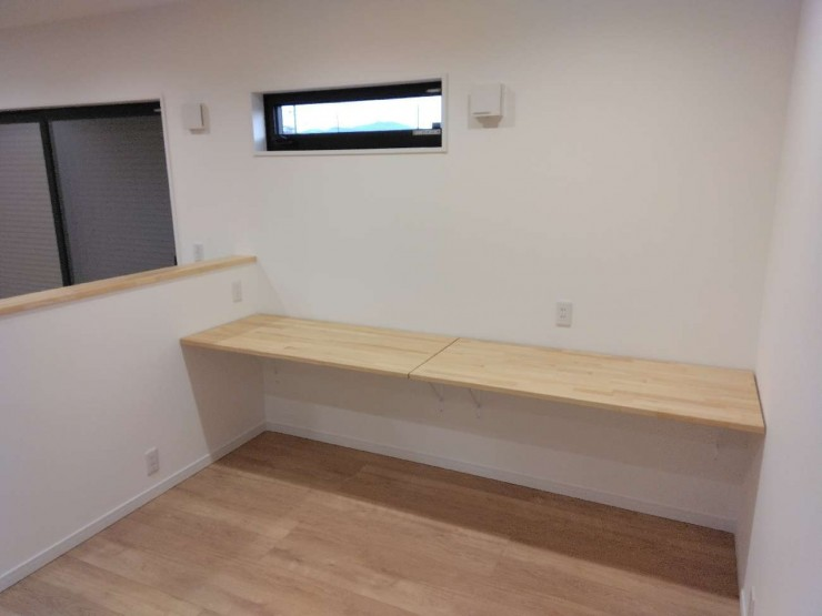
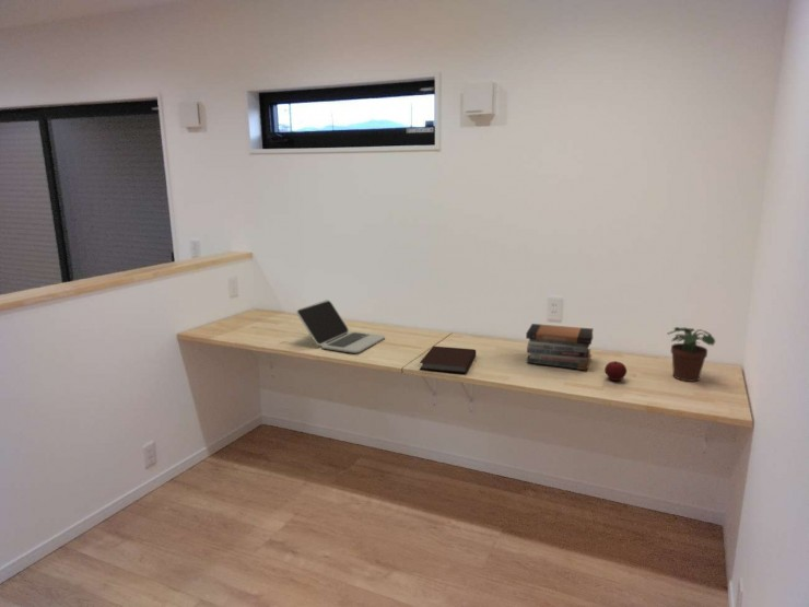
+ book stack (559, 346)
+ laptop (341, 324)
+ notebook (448, 359)
+ apple (615, 370)
+ potted plant (690, 354)
